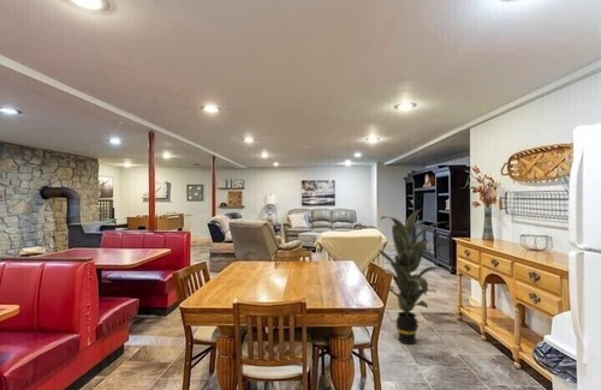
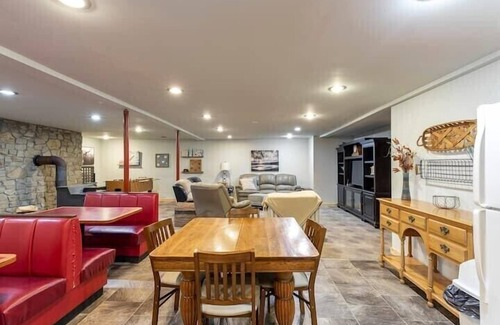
- indoor plant (411, 275)
